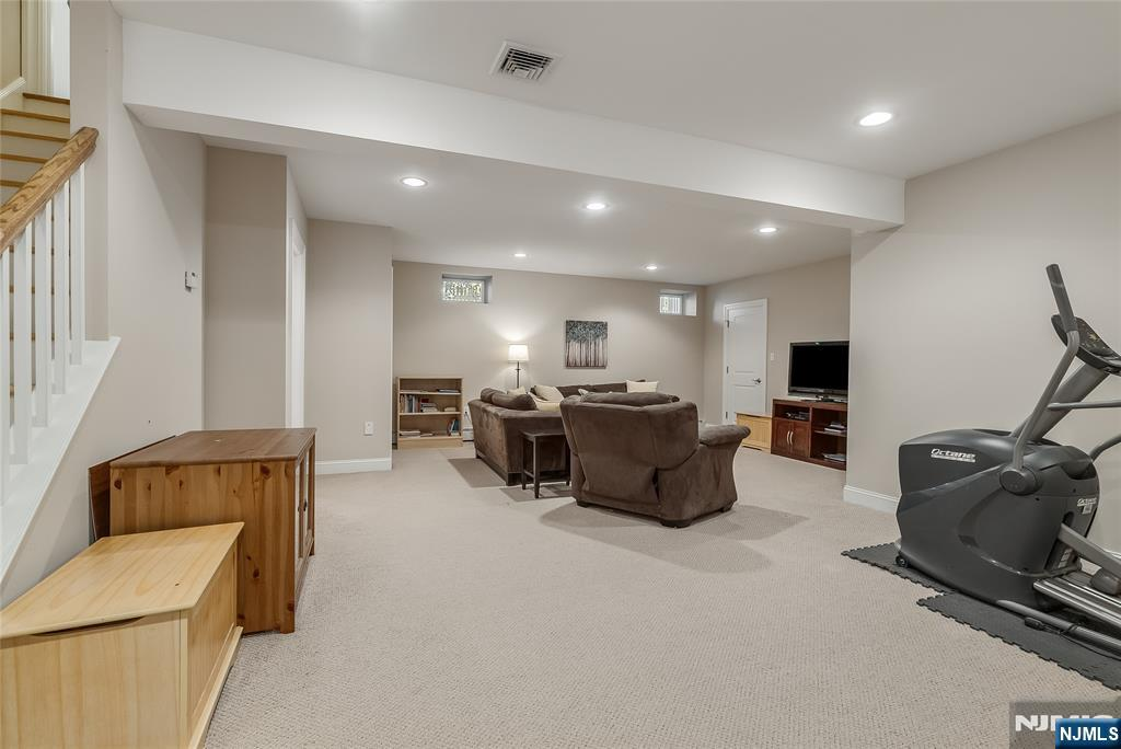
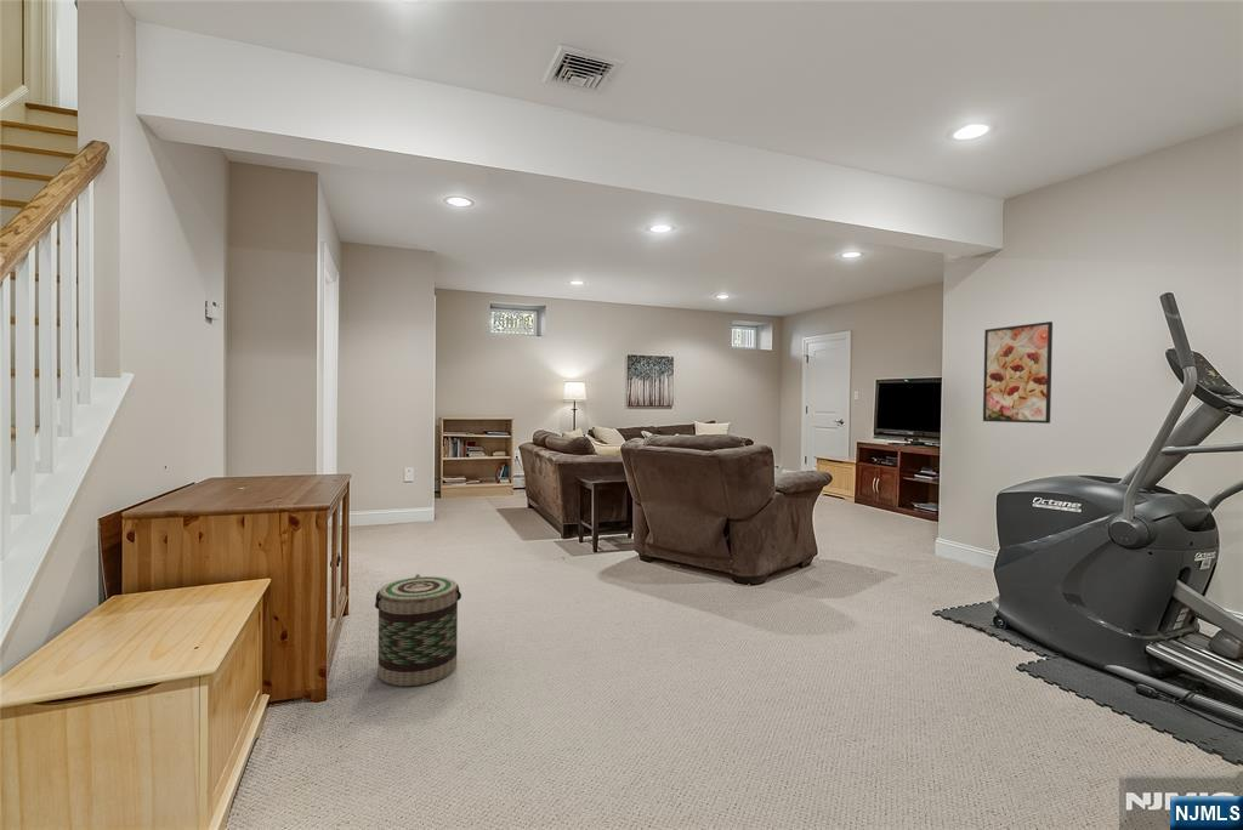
+ basket (418, 624)
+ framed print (1016, 374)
